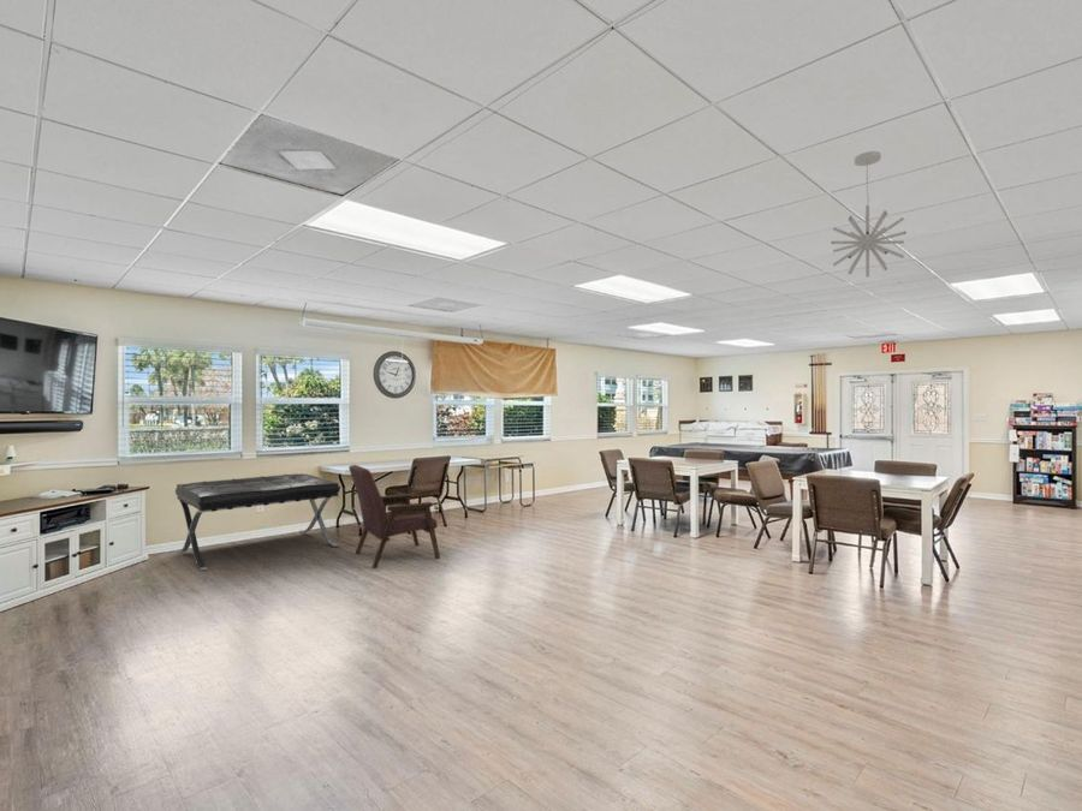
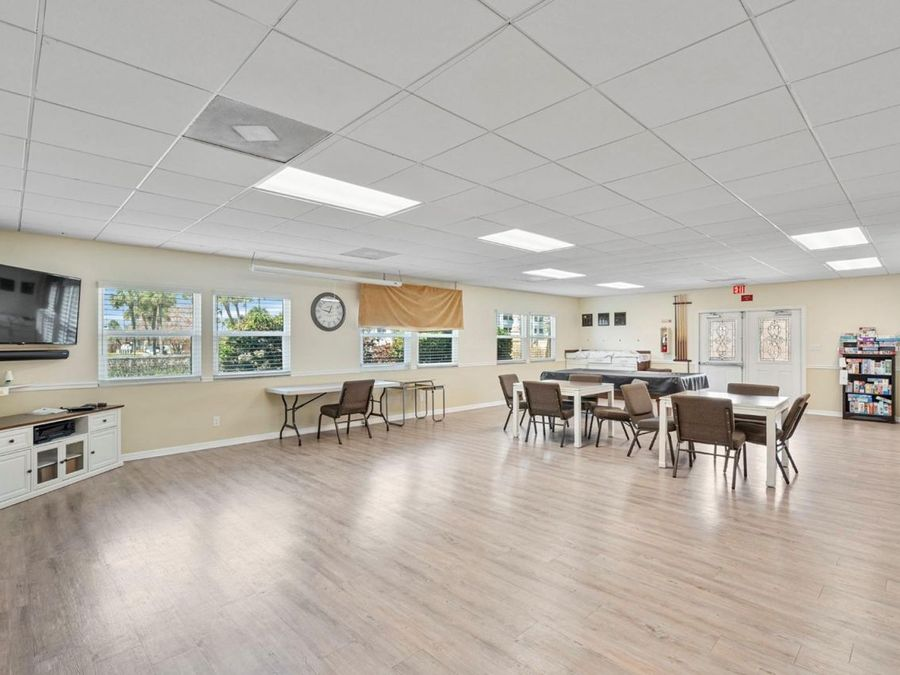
- bench (258, 505)
- armchair (396, 509)
- pendant light (867, 215)
